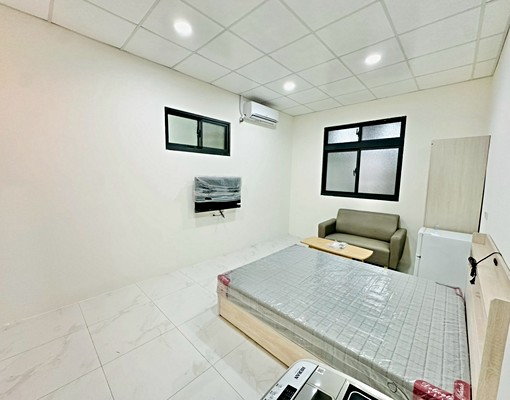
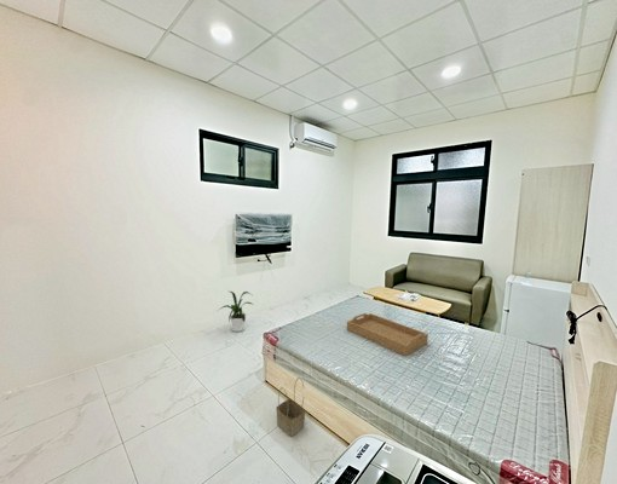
+ serving tray (385, 329)
+ house plant (237, 309)
+ basket (290, 404)
